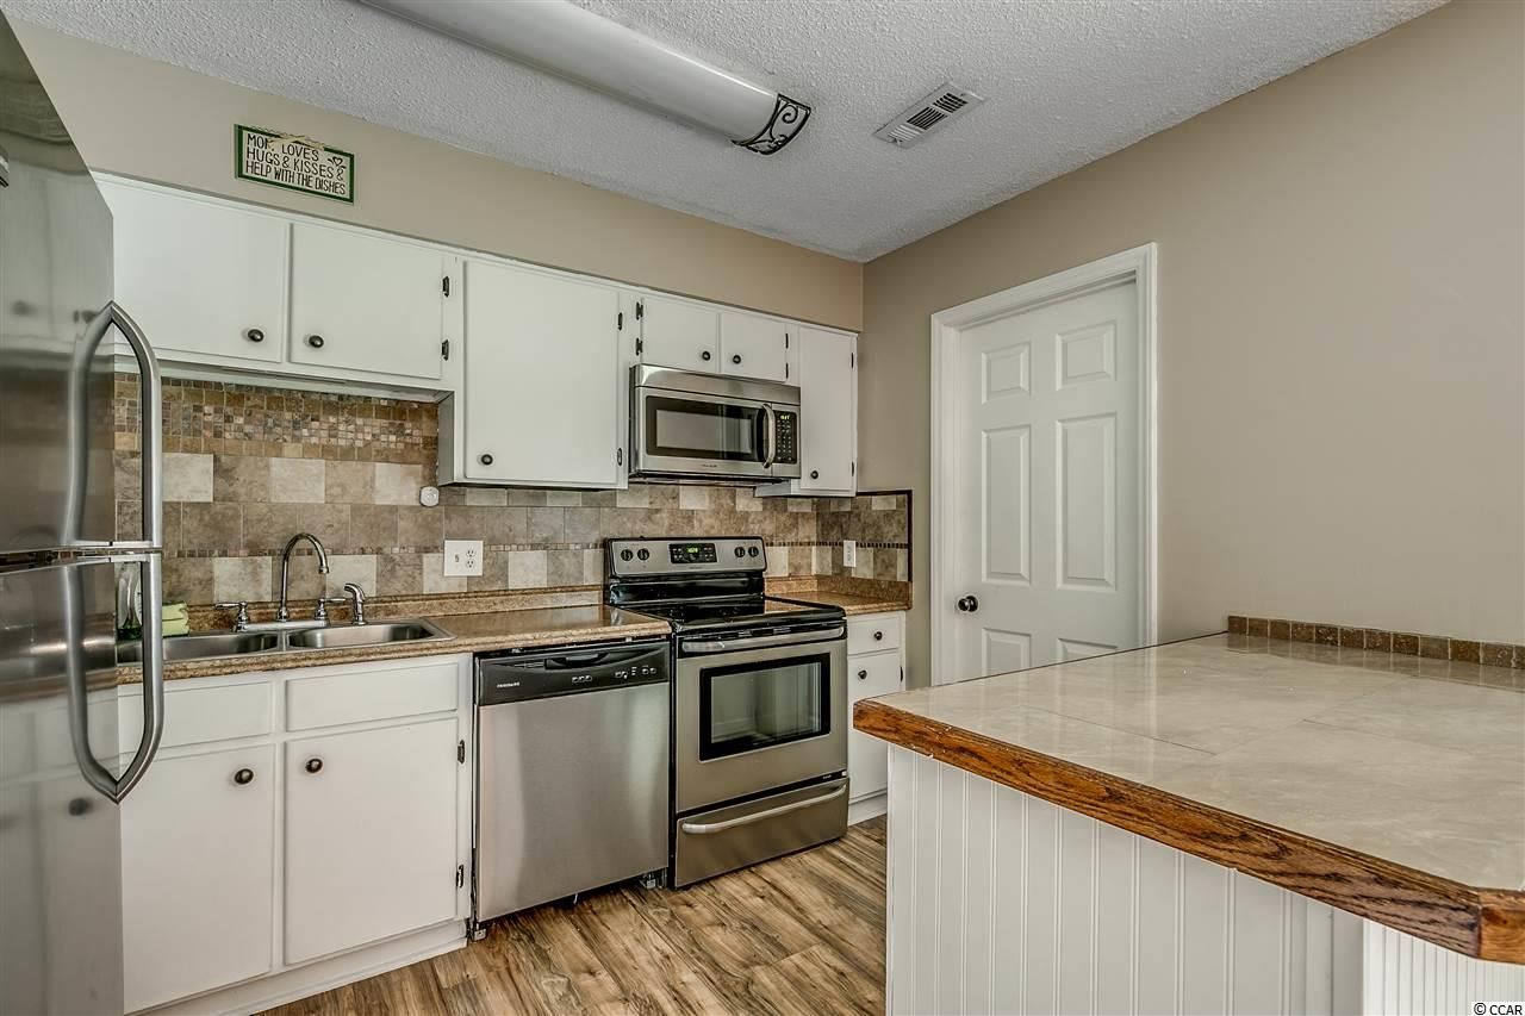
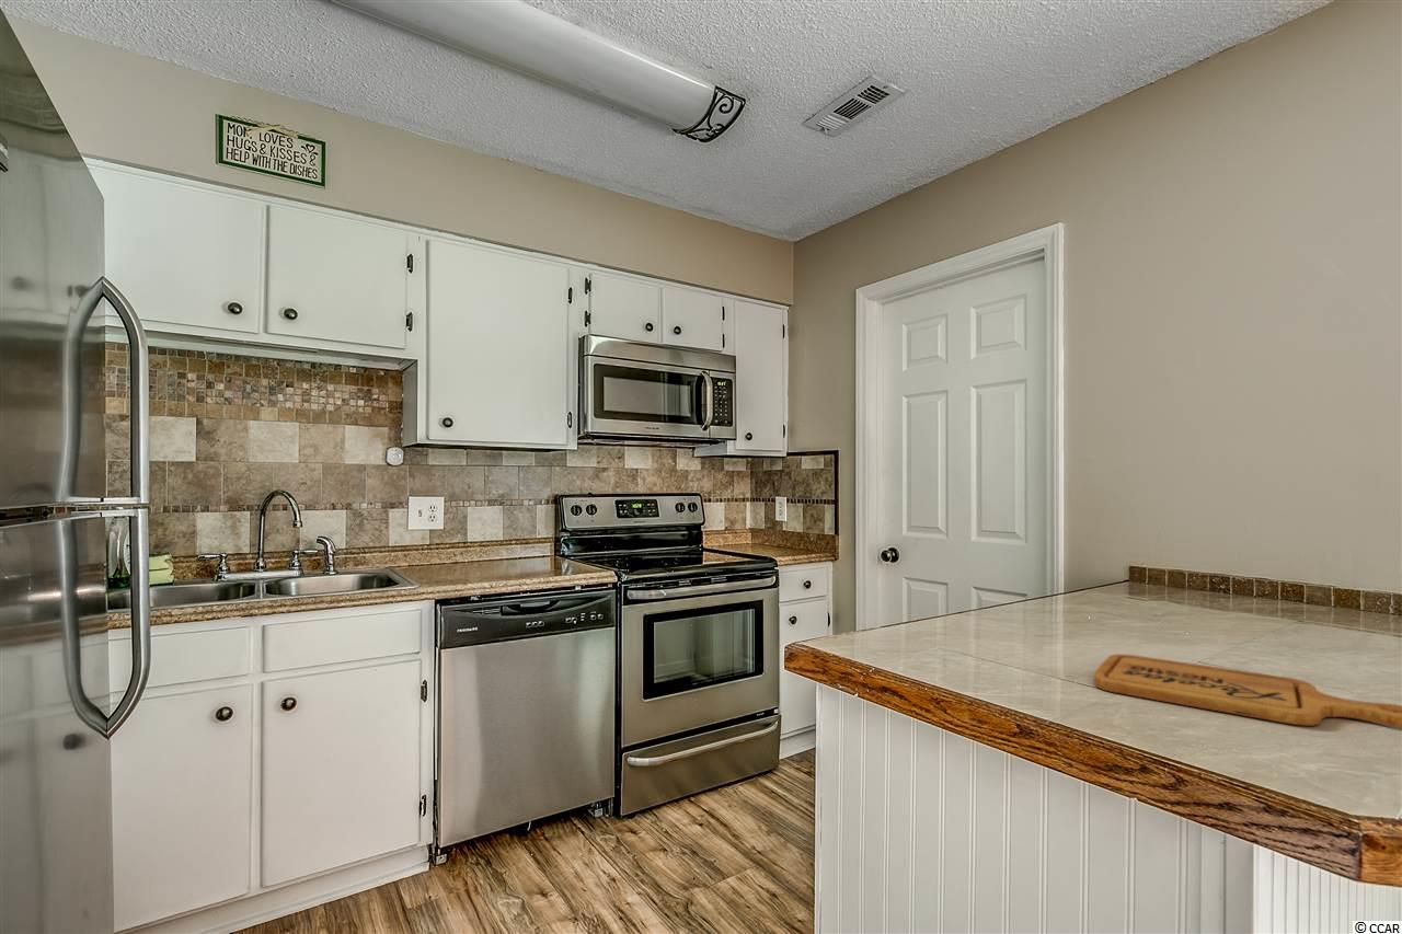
+ cutting board (1244, 691)
